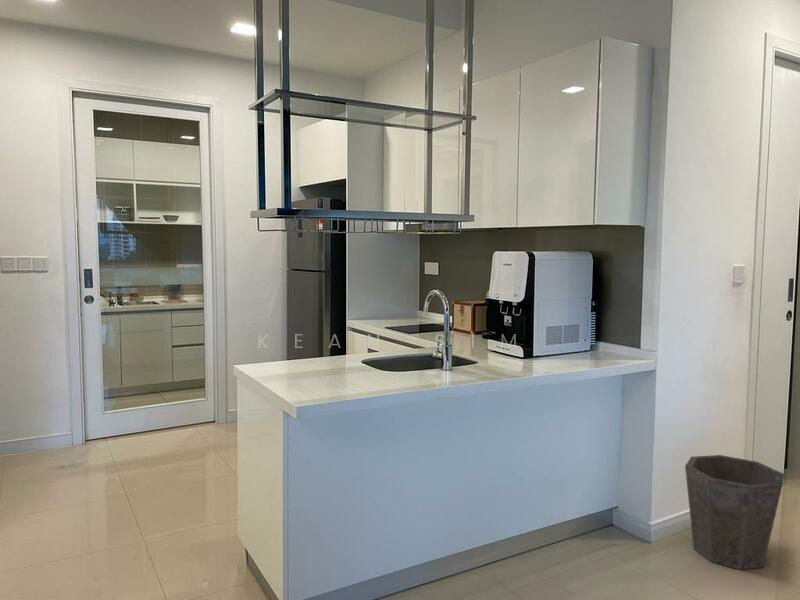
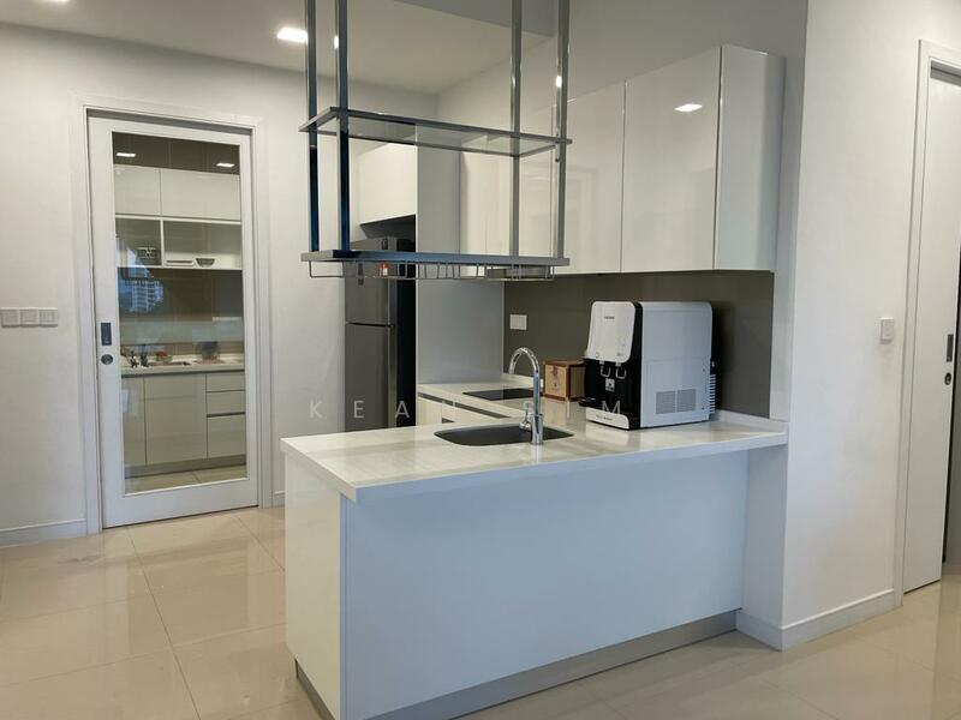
- waste bin (731, 511)
